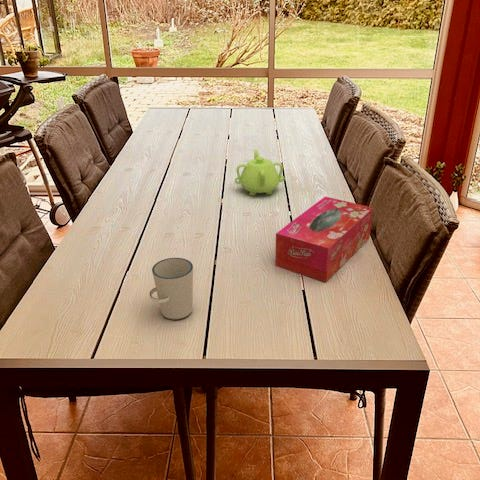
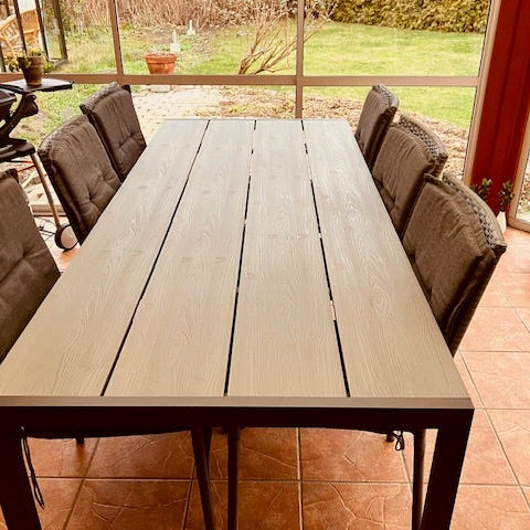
- cup (171, 291)
- tissue box (325, 235)
- teapot (259, 173)
